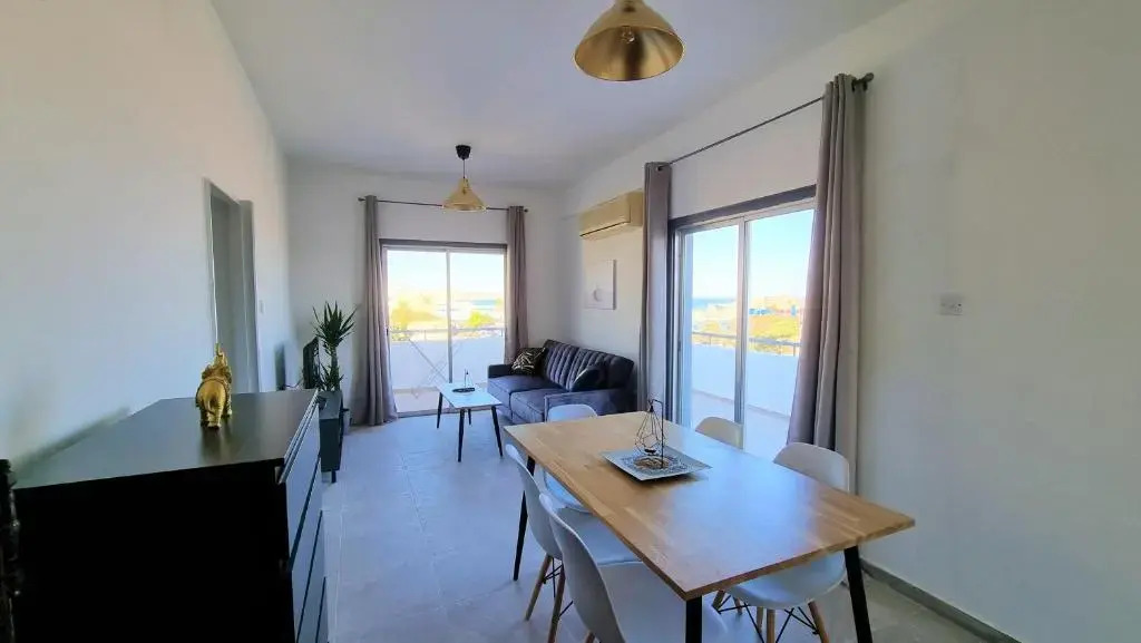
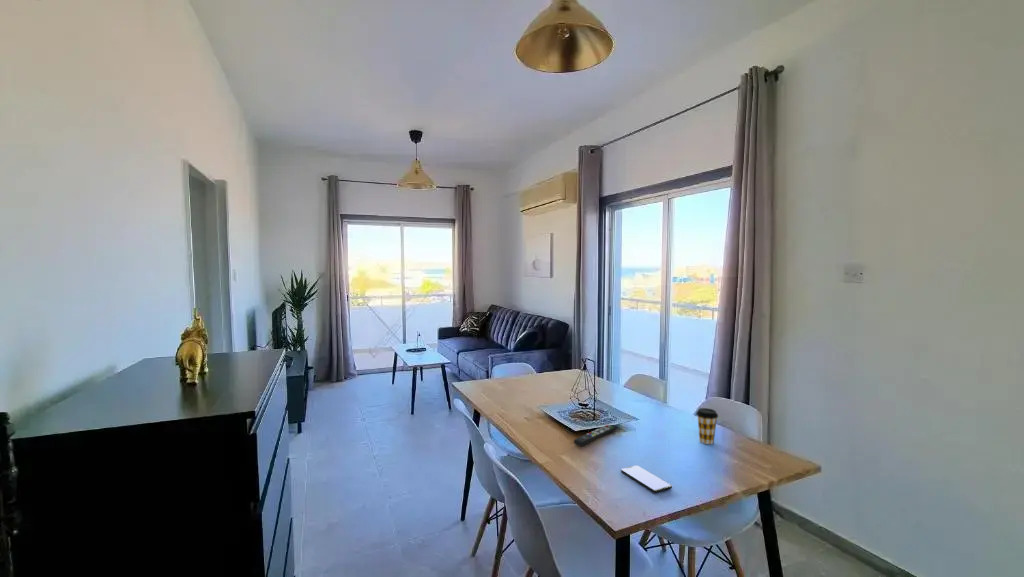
+ smartphone (645, 478)
+ coffee cup (706, 426)
+ remote control (595, 434)
